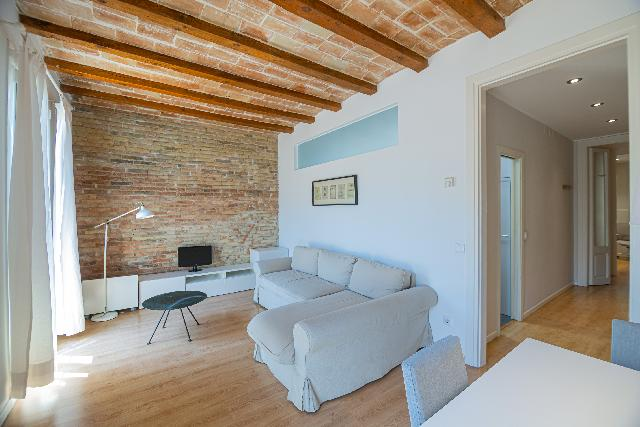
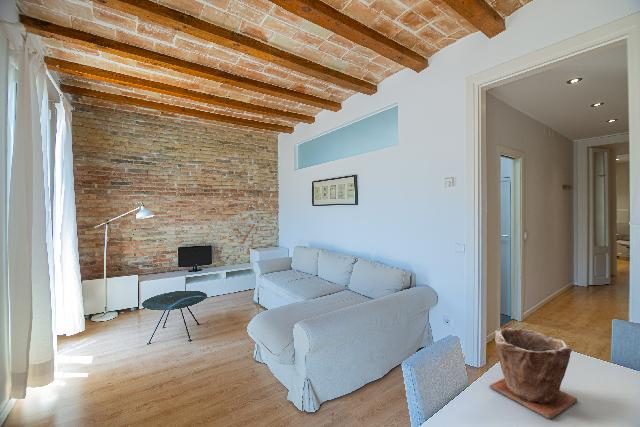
+ plant pot (531, 364)
